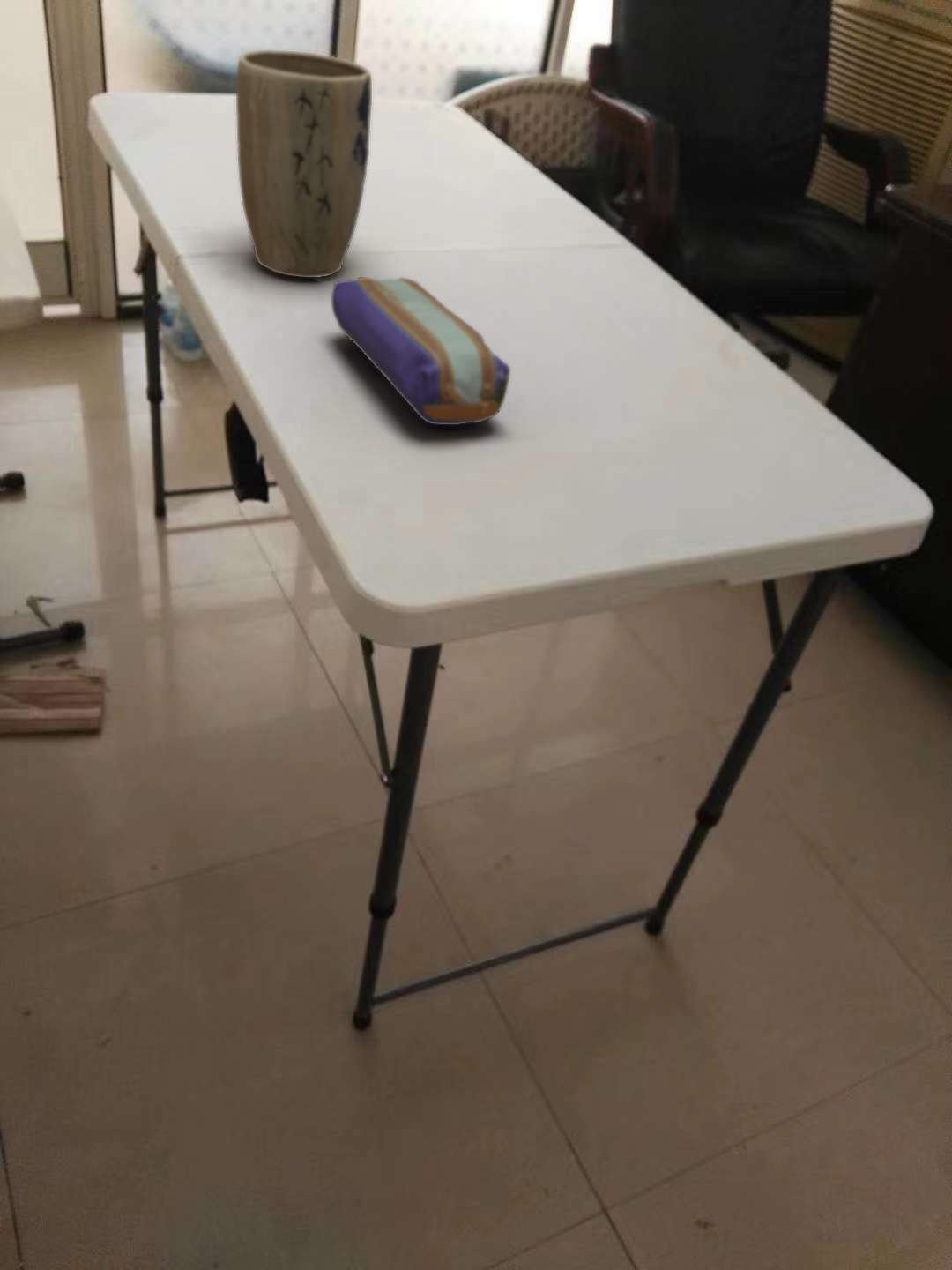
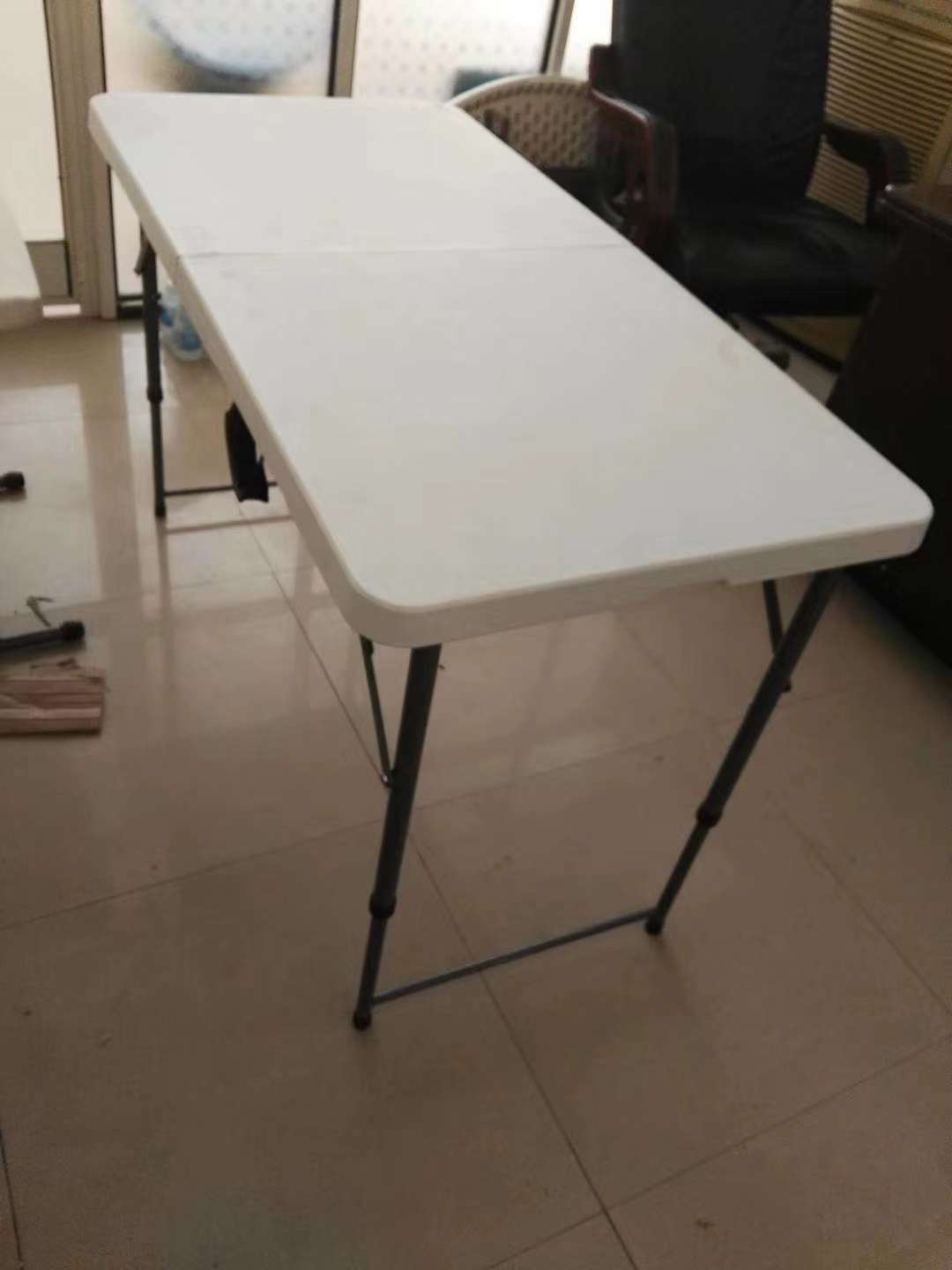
- plant pot (303, 168)
- pencil case (415, 345)
